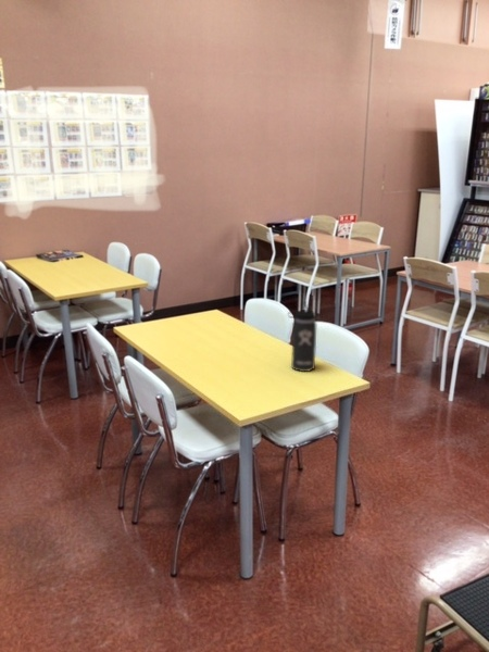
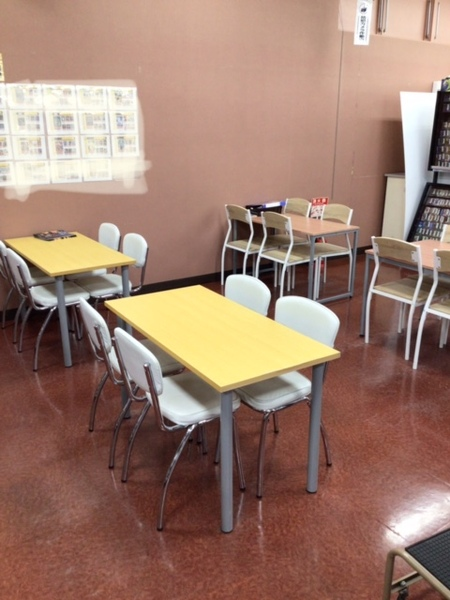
- thermos bottle (301, 335)
